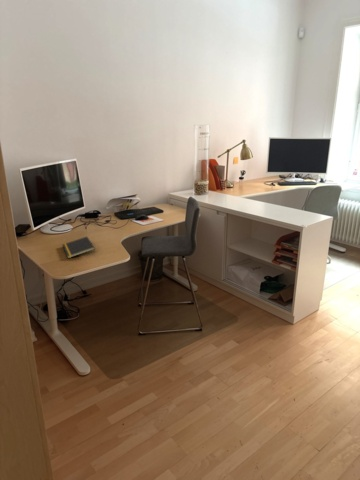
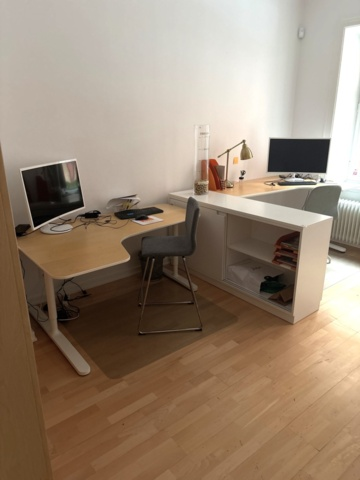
- notepad (78, 246)
